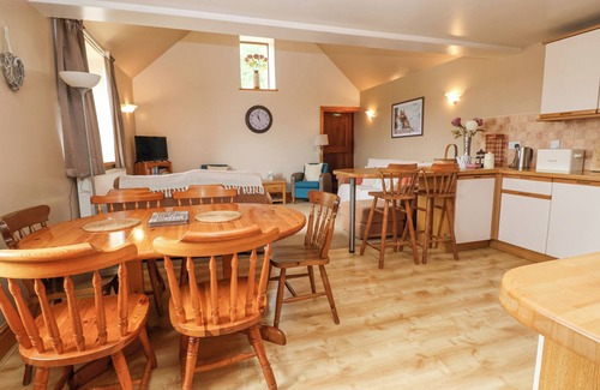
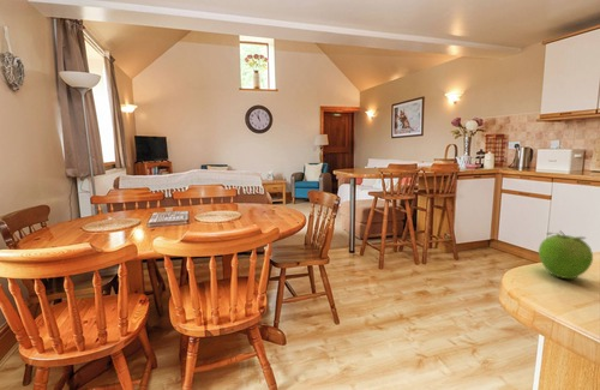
+ fruit (564, 253)
